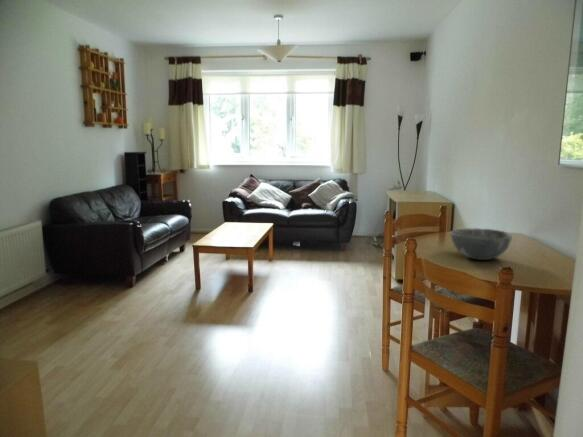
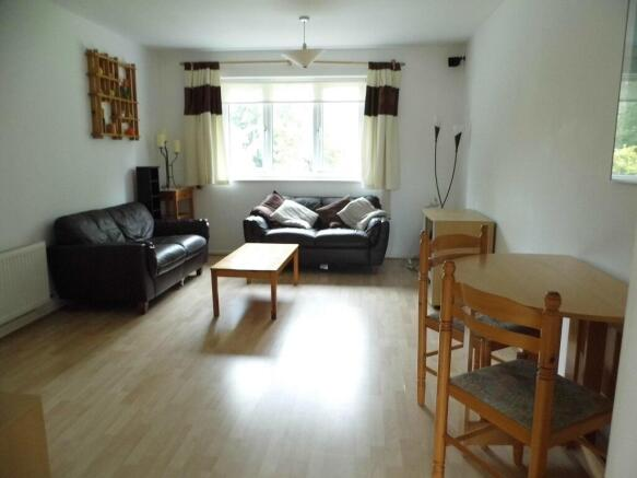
- bowl (479, 245)
